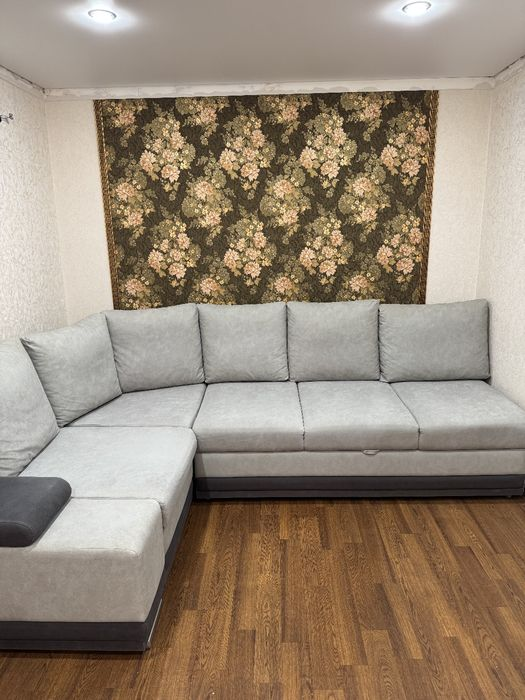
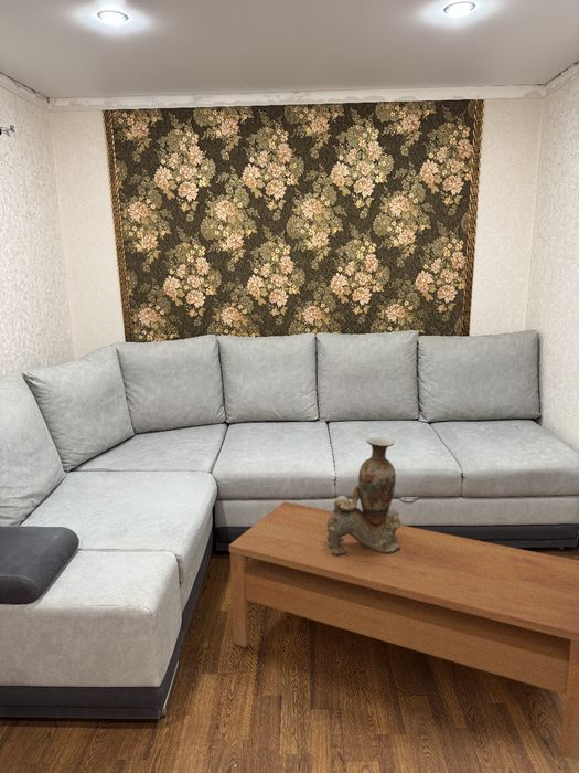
+ vase with dog figurine (364, 491)
+ coffee table (403, 606)
